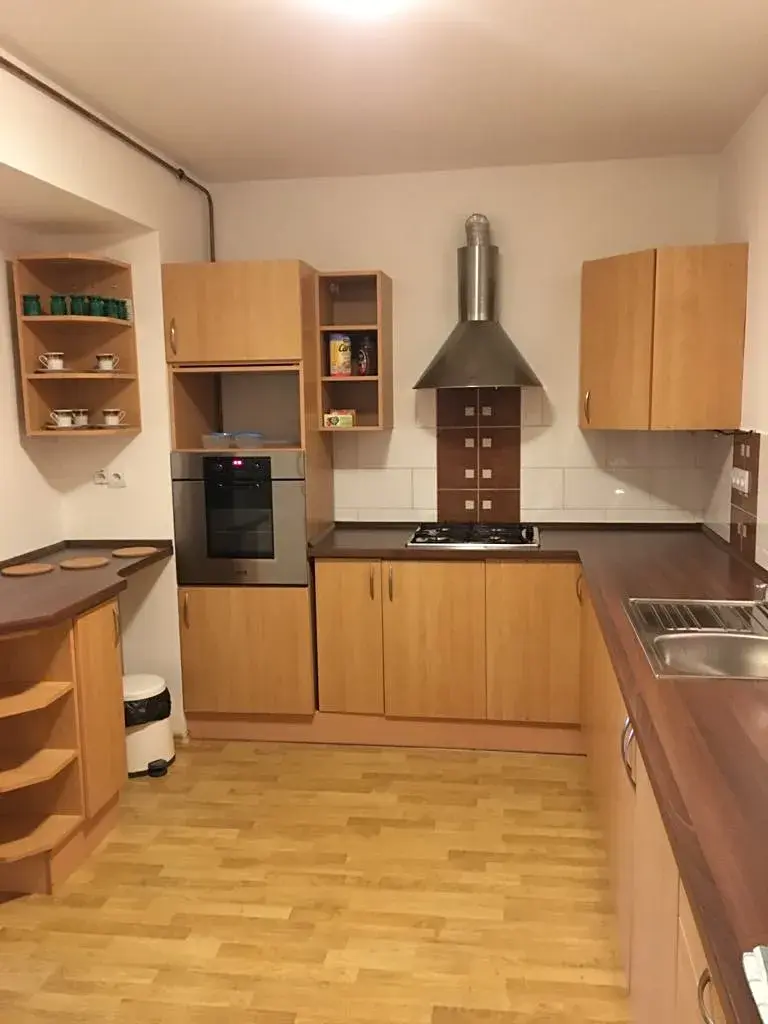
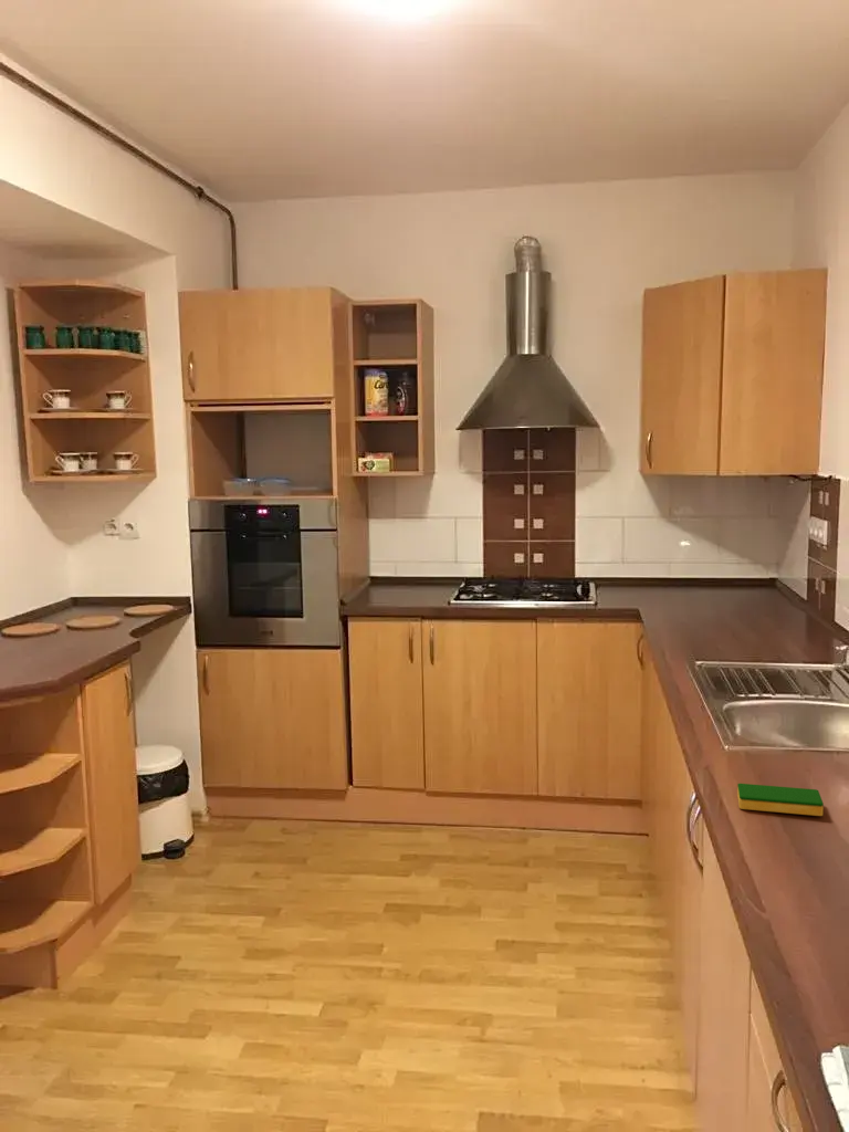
+ dish sponge (778, 798)
